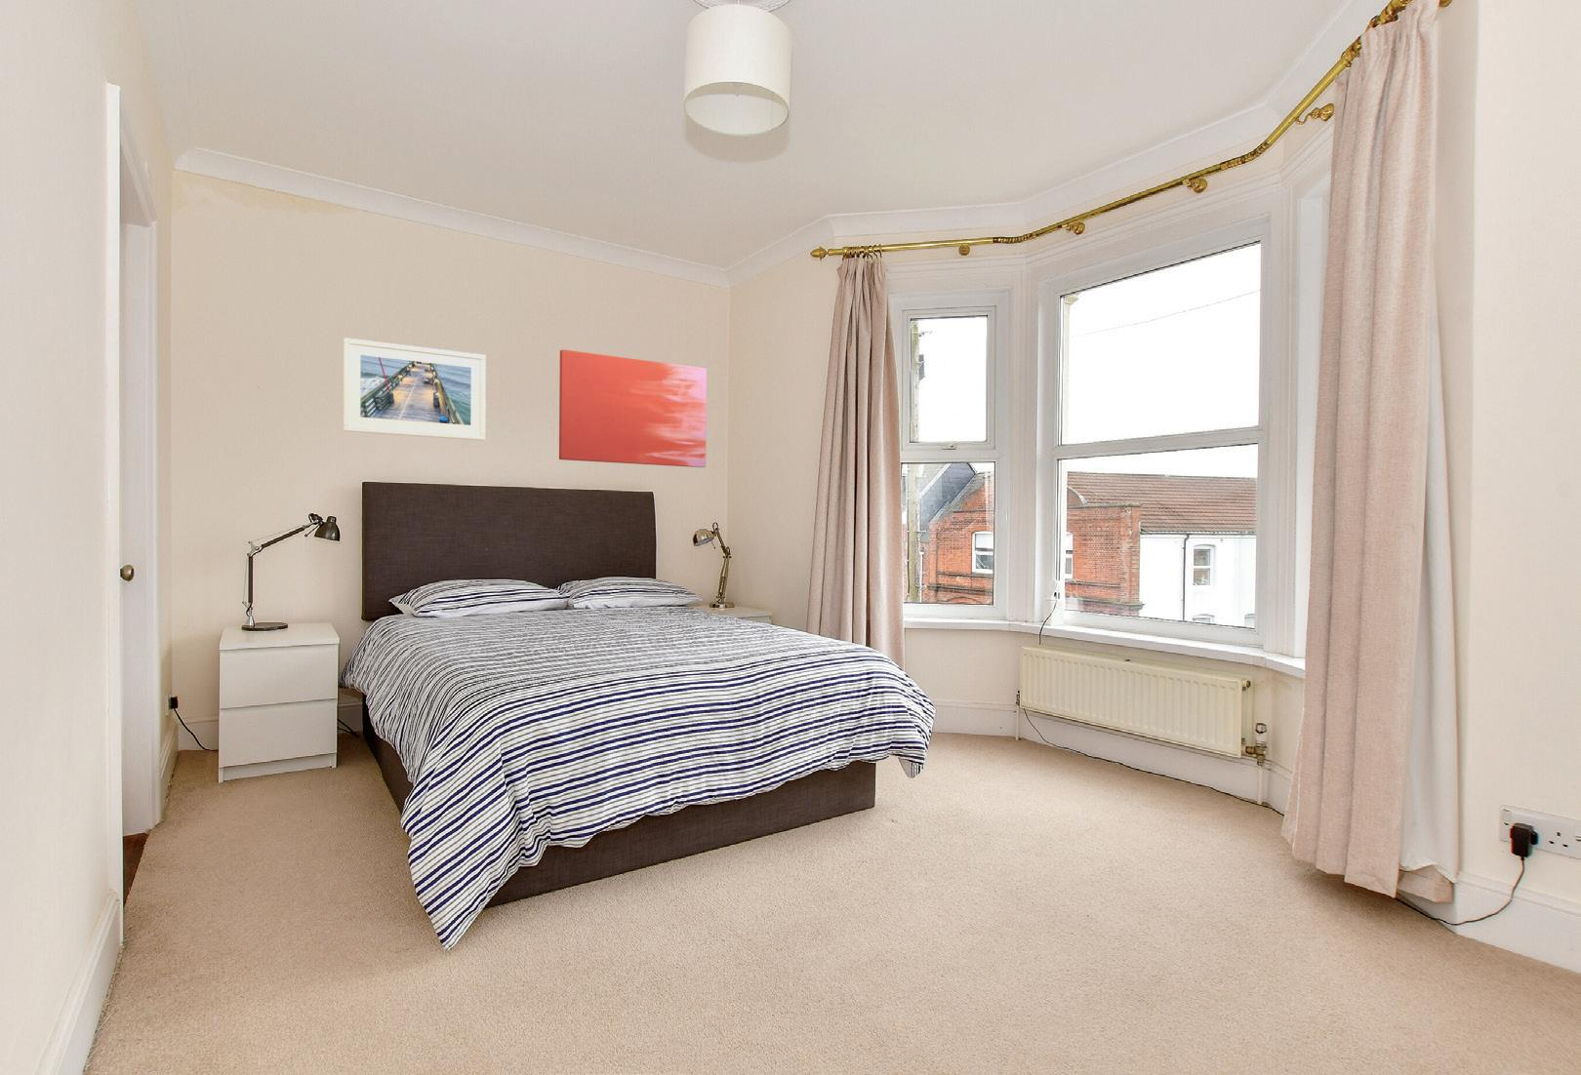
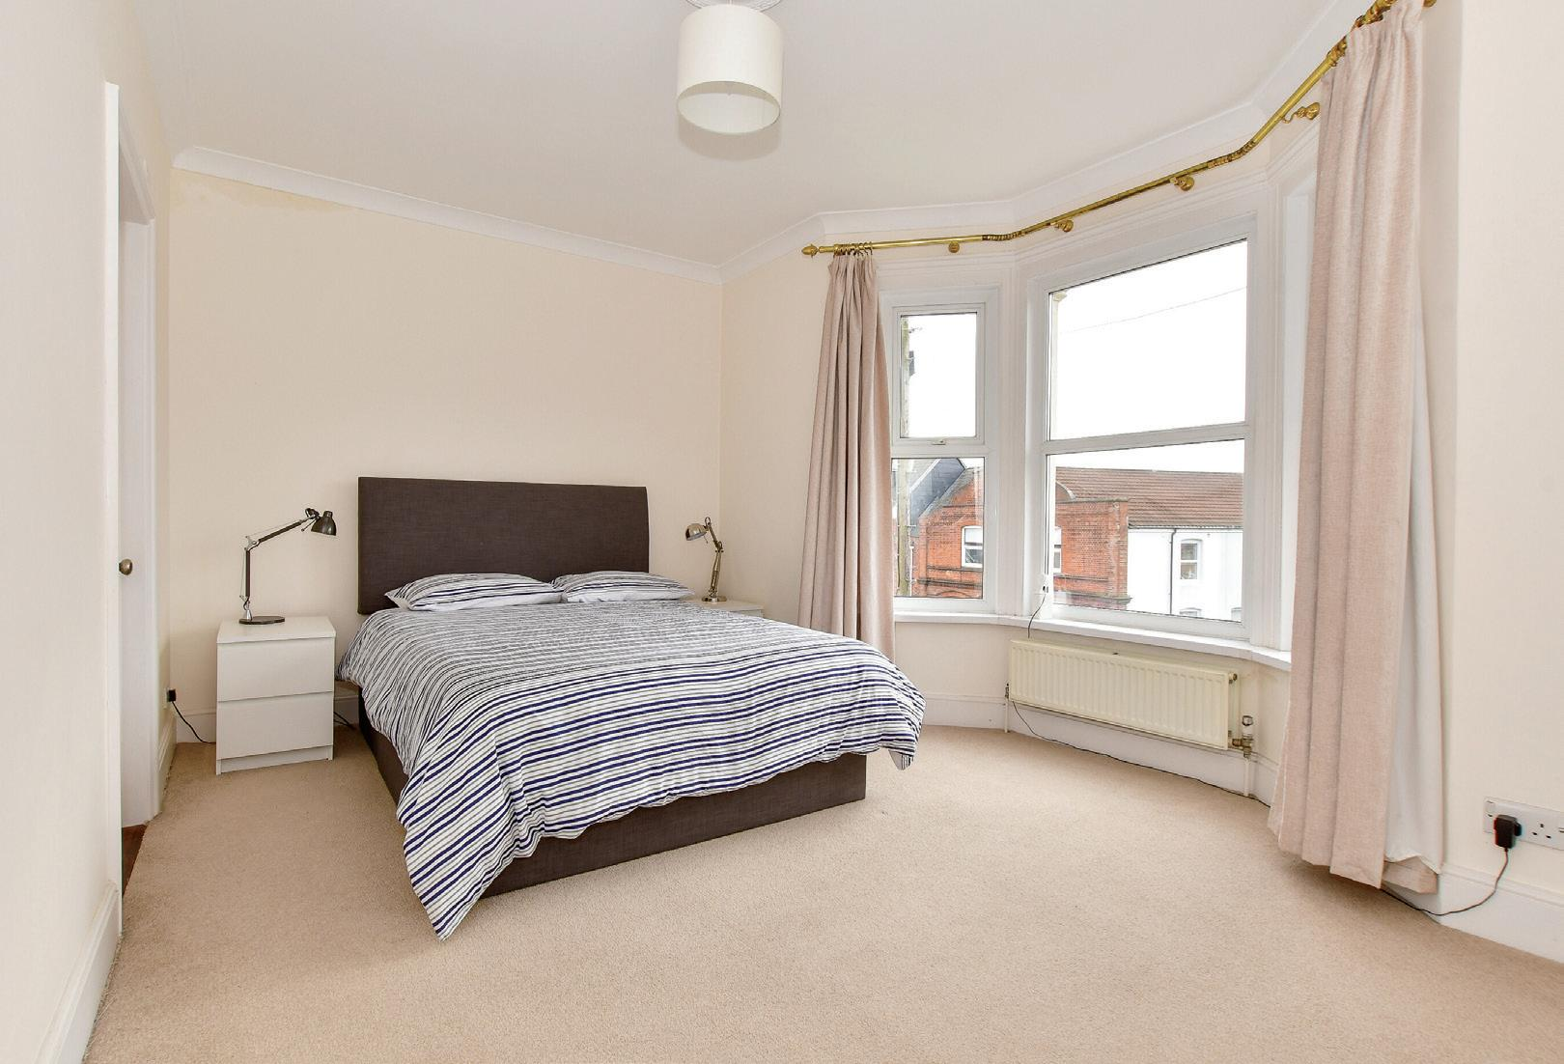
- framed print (417, 391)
- wall art (636, 412)
